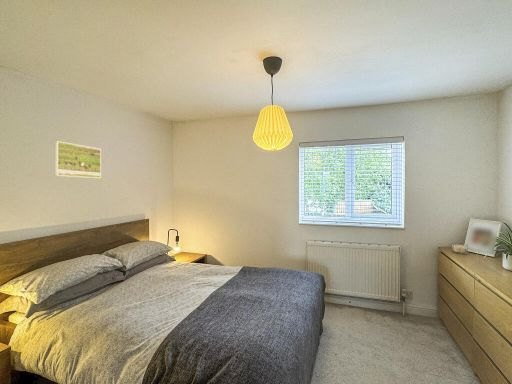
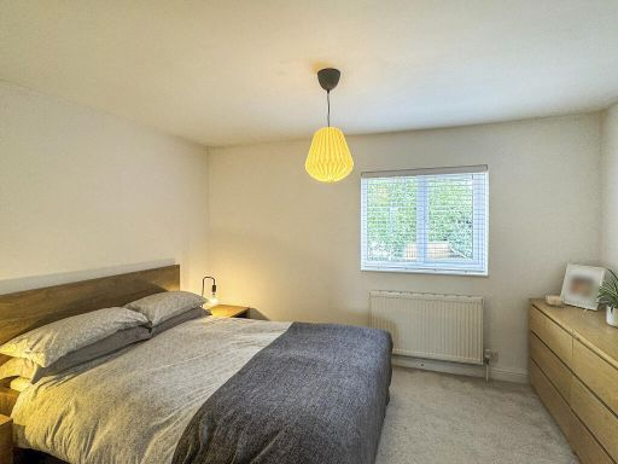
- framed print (79, 161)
